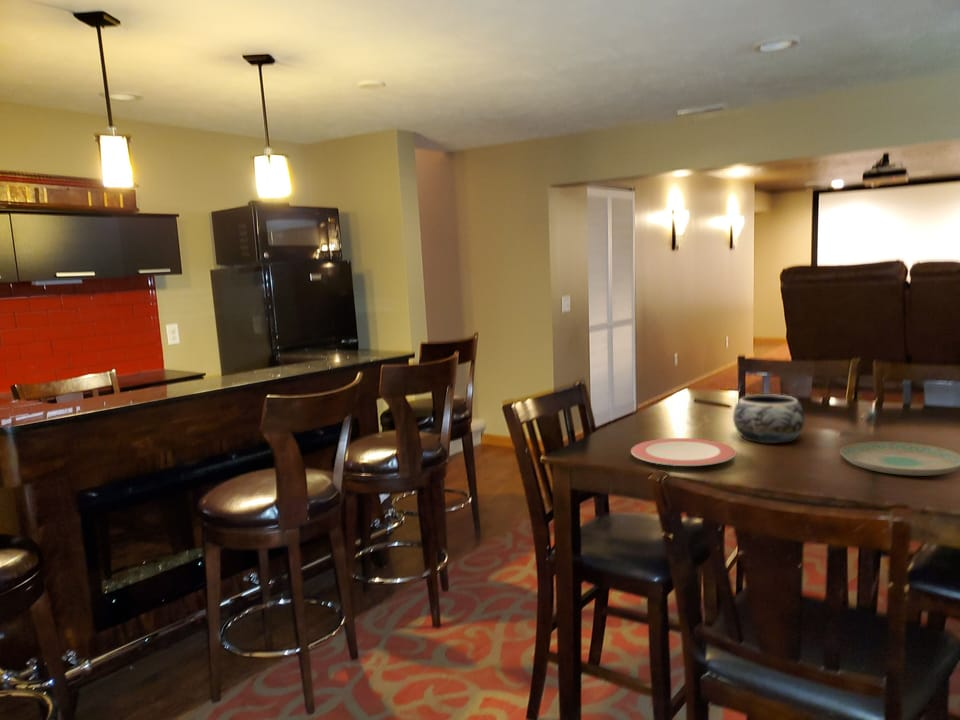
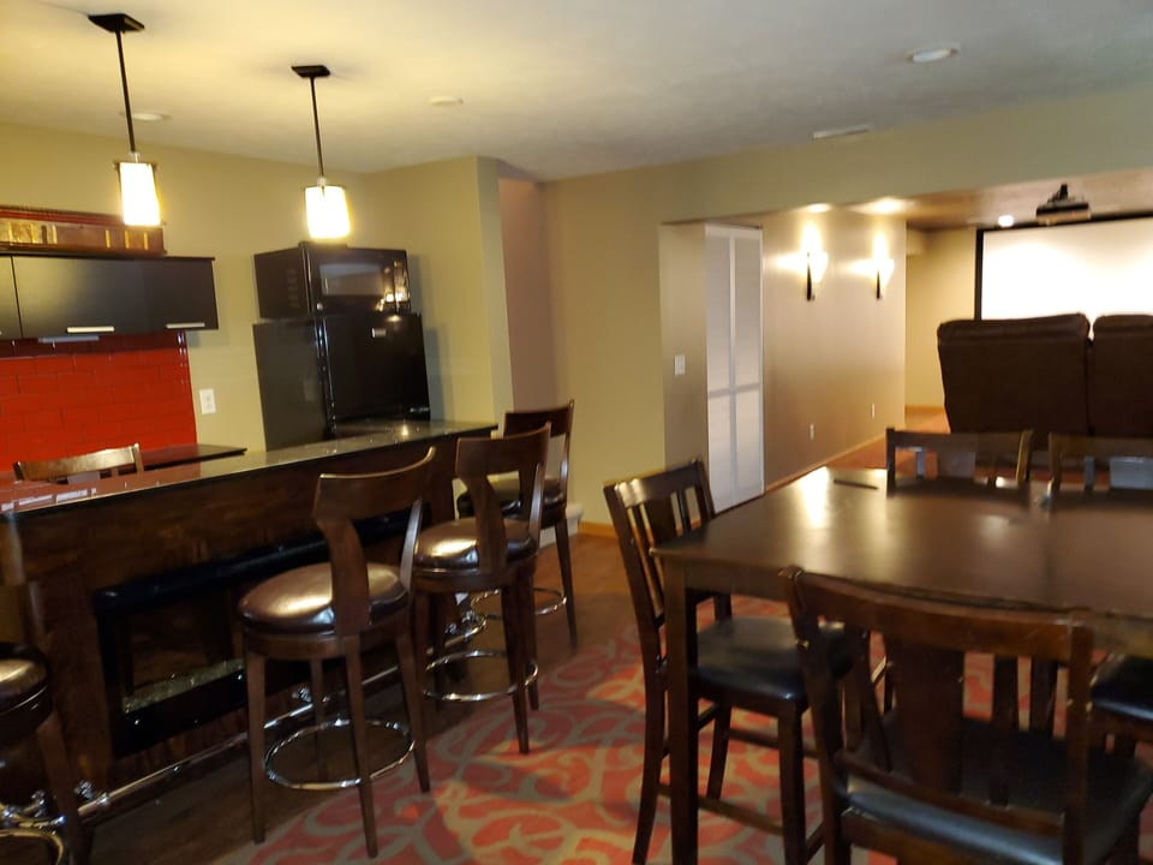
- plate (682, 453)
- decorative bowl (768, 418)
- plate (900, 458)
